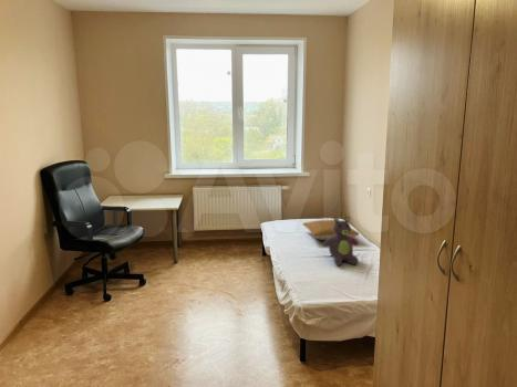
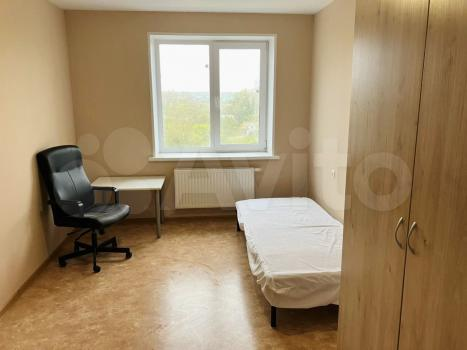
- stuffed bear (343, 240)
- pillow (329, 229)
